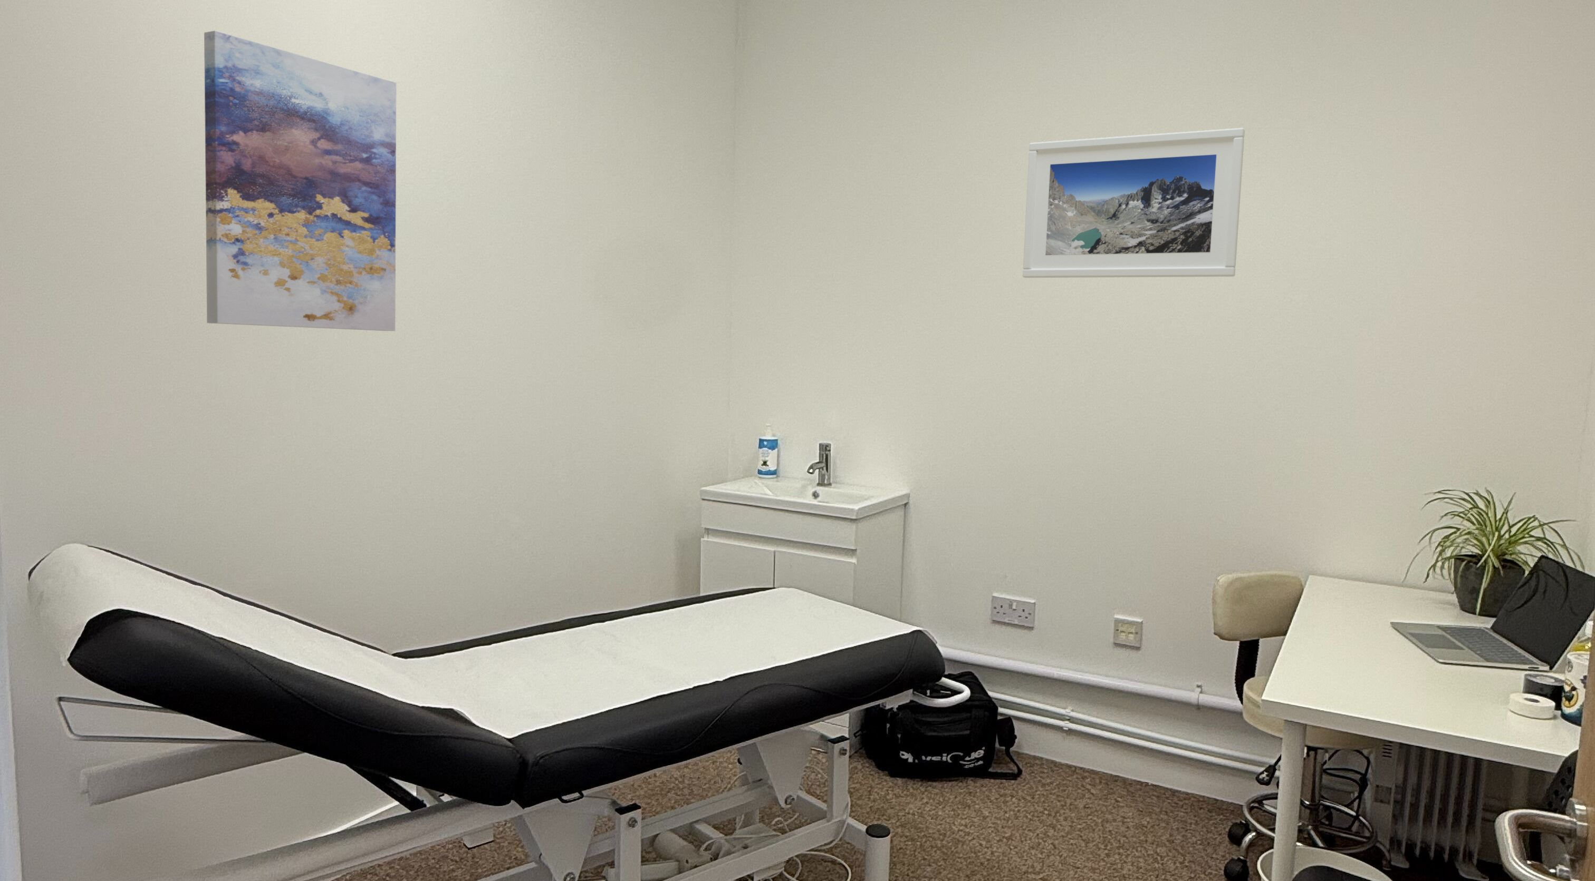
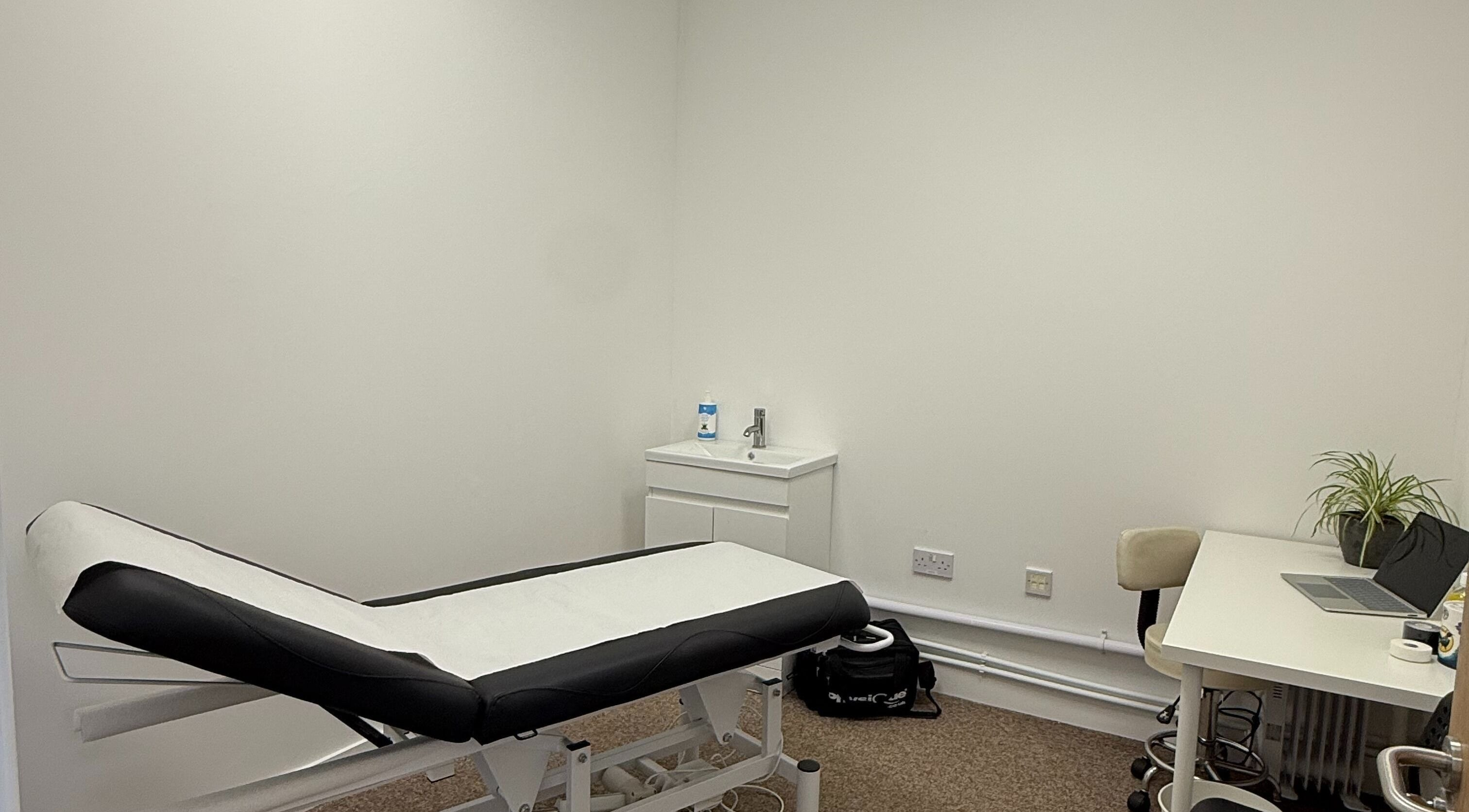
- wall art (307, 194)
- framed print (1128, 206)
